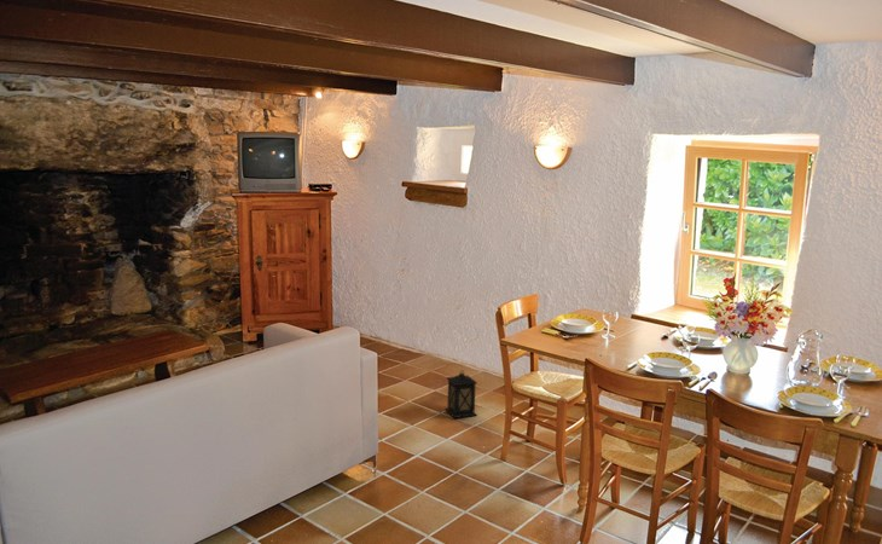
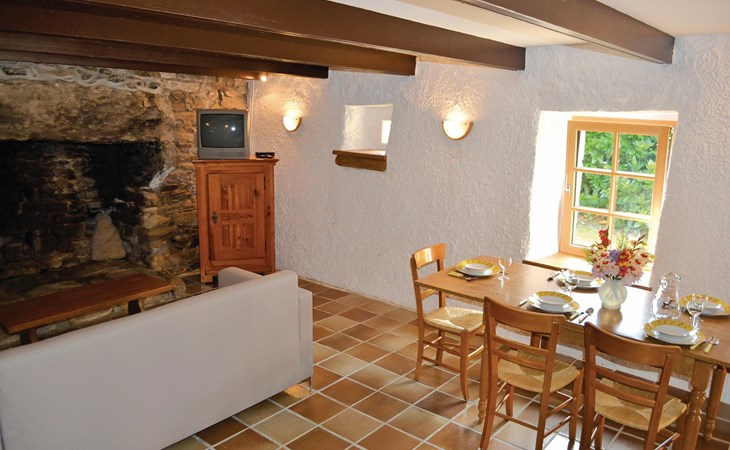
- lantern (462, 390)
